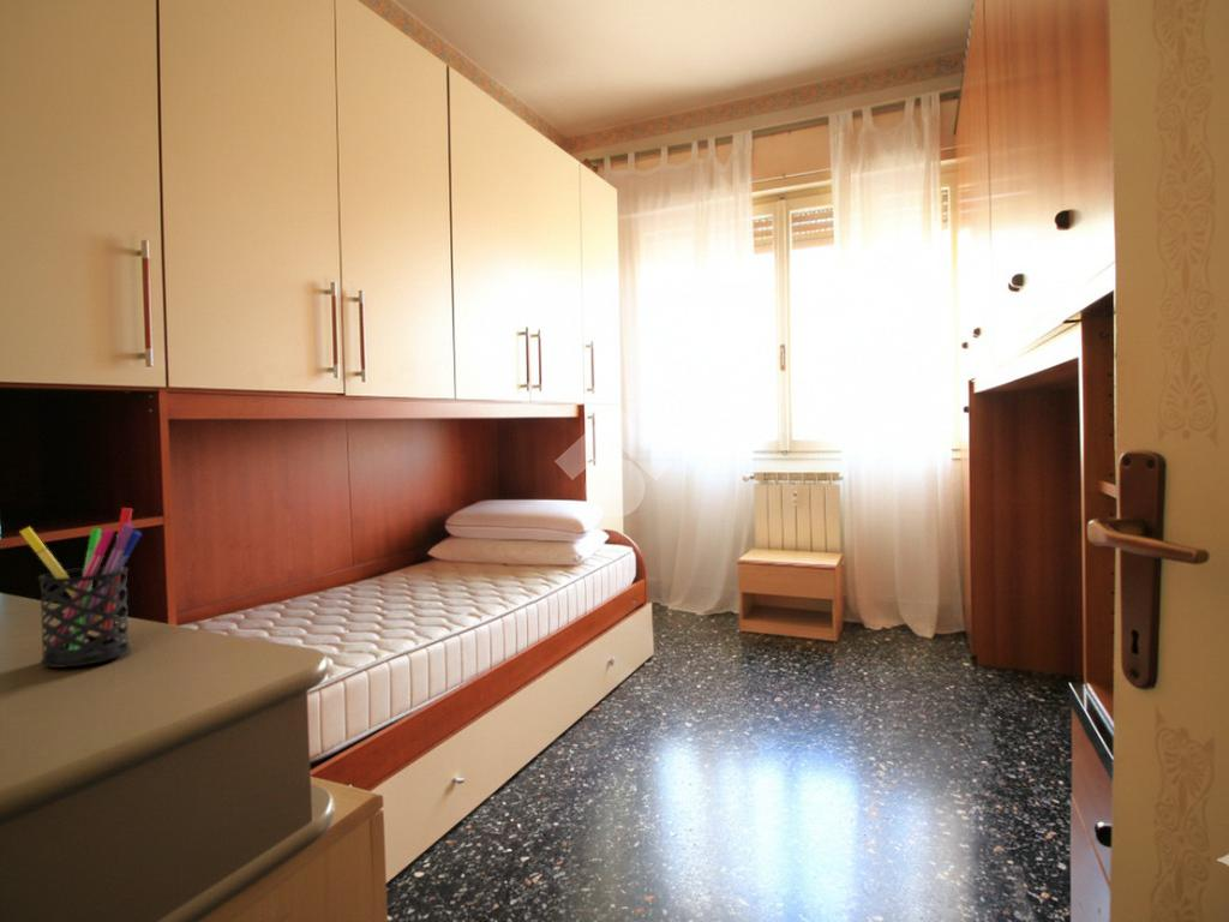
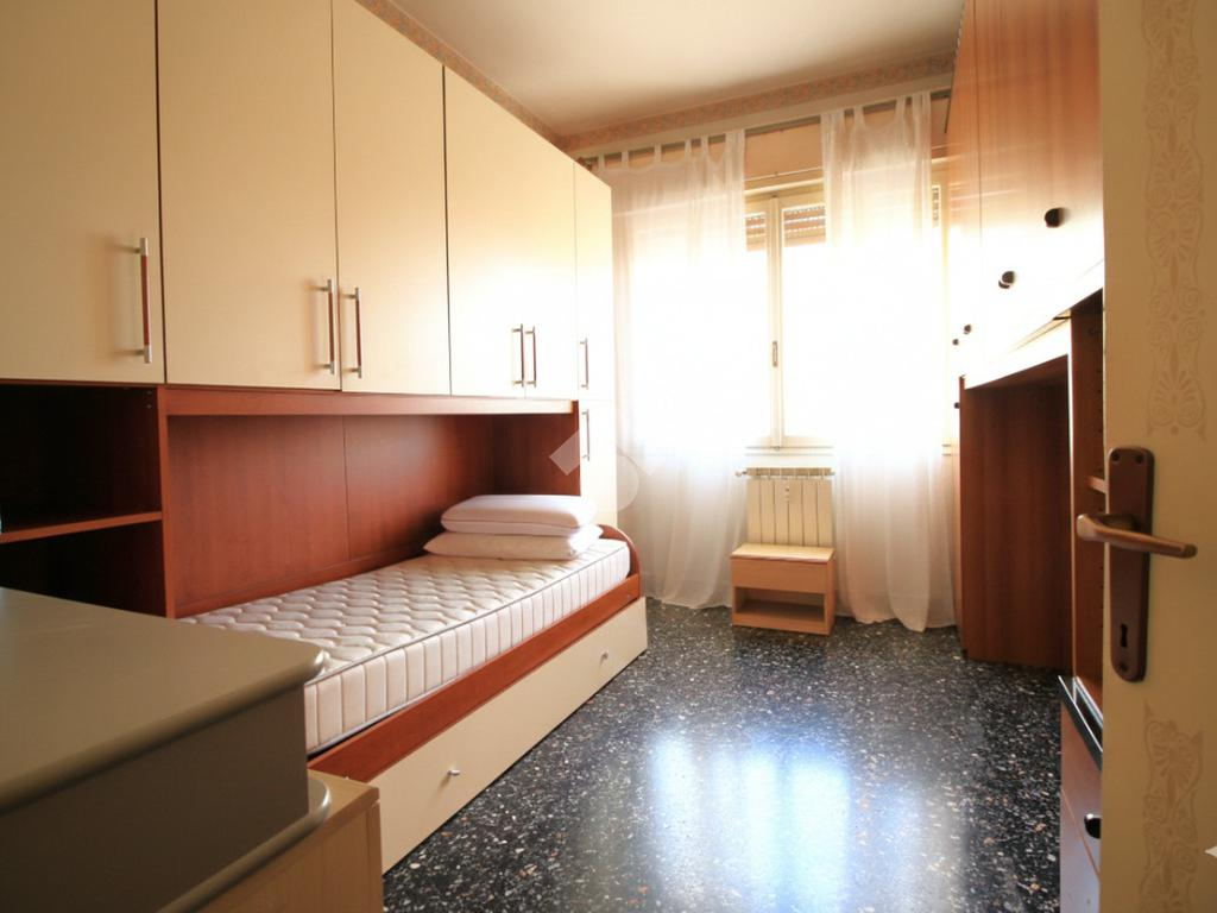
- pen holder (91, 581)
